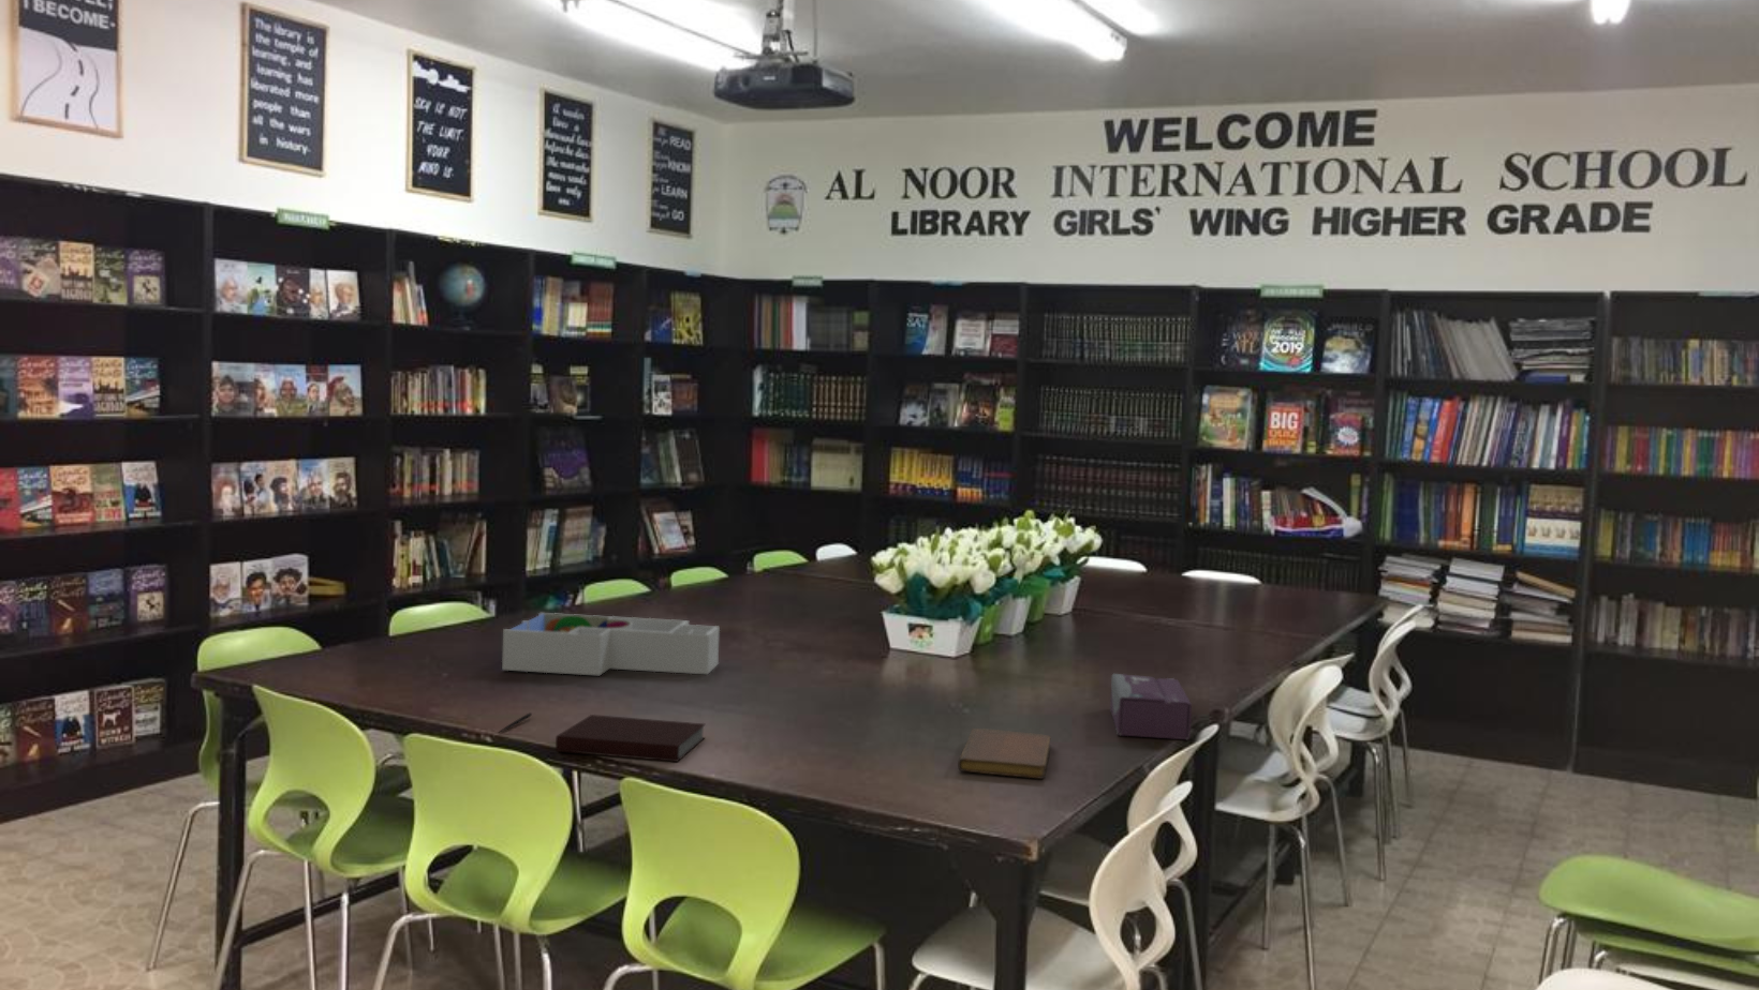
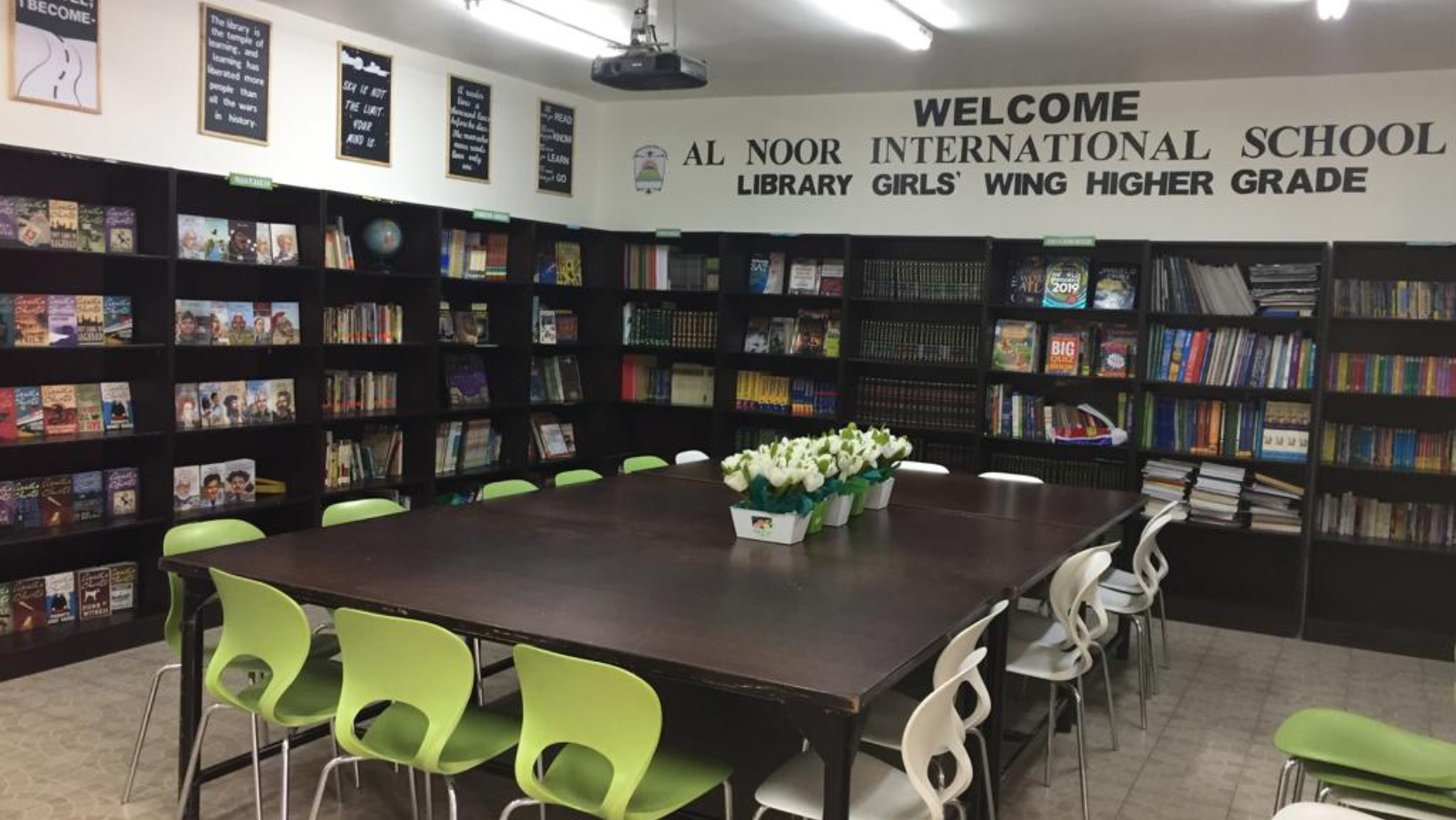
- tissue box (1149, 705)
- notebook (1006, 752)
- pen (513, 722)
- notebook (632, 738)
- desk organizer (616, 645)
